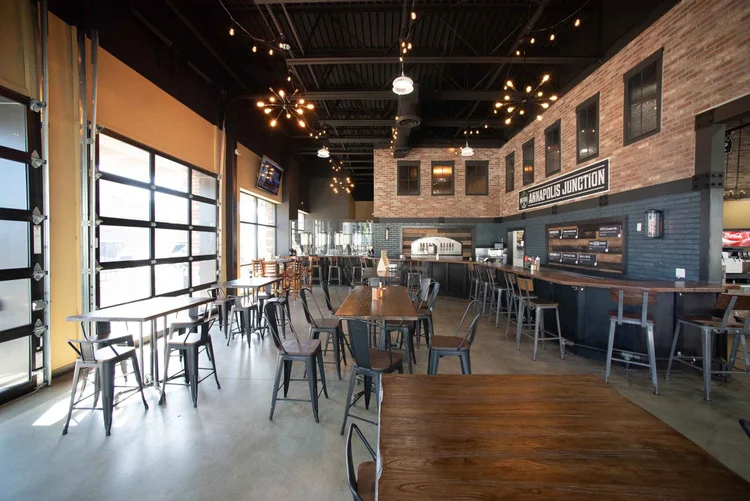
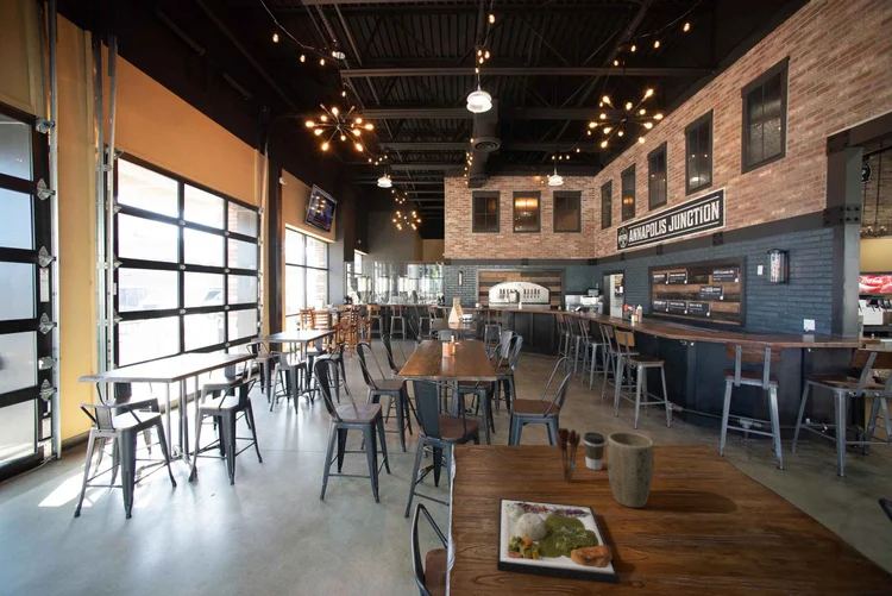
+ dinner plate (549, 529)
+ coffee cup (593, 451)
+ plant pot (629, 469)
+ utensil holder (566, 453)
